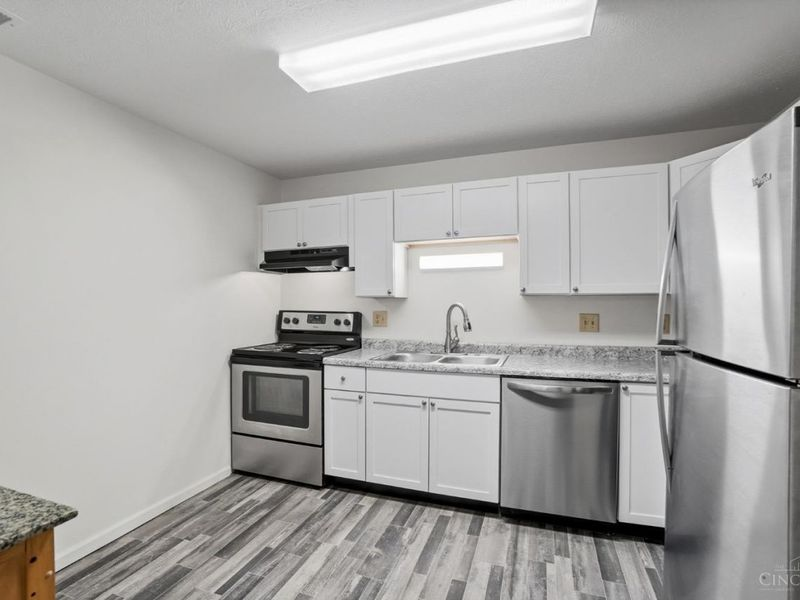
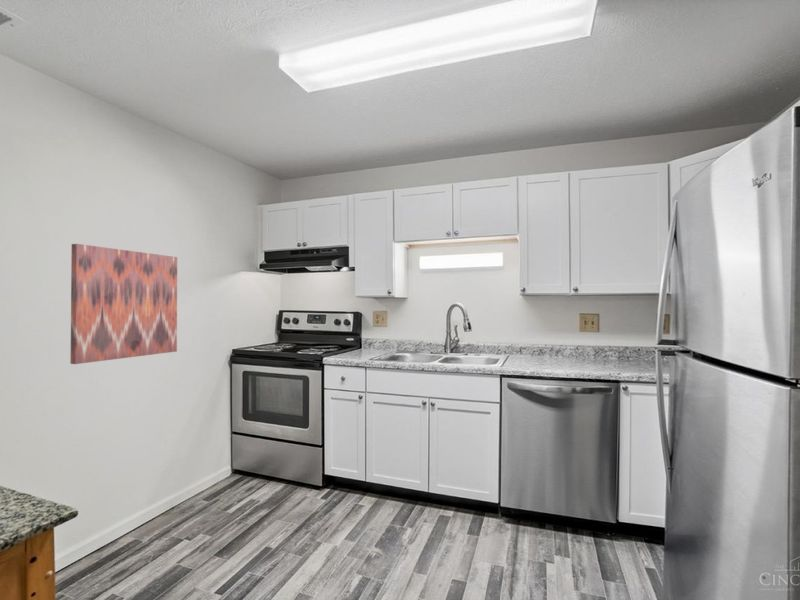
+ wall art (130, 304)
